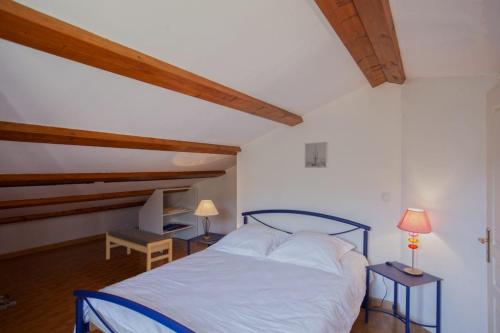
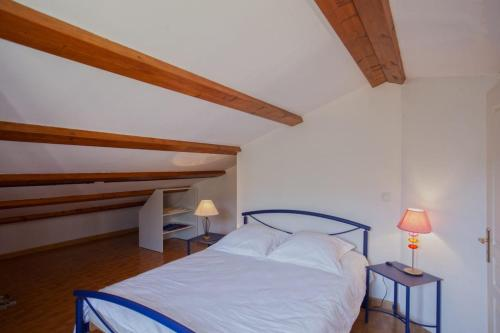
- bench (137, 248)
- wall art (316, 155)
